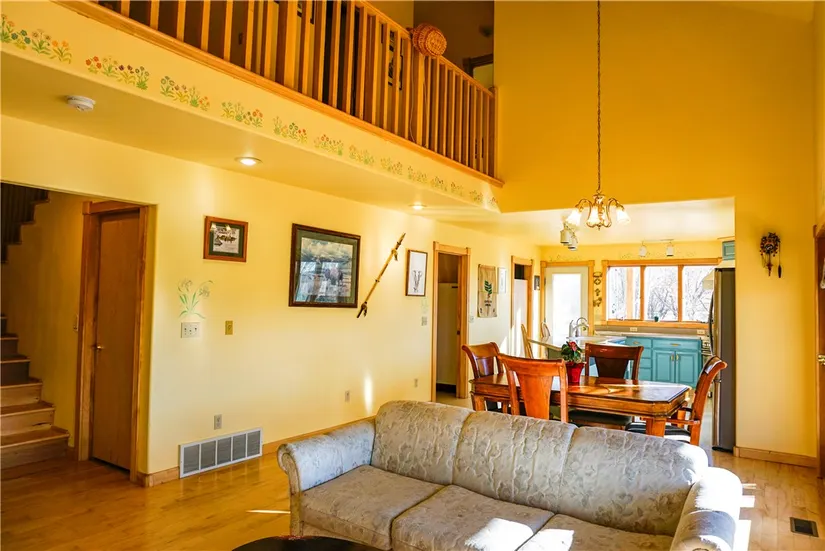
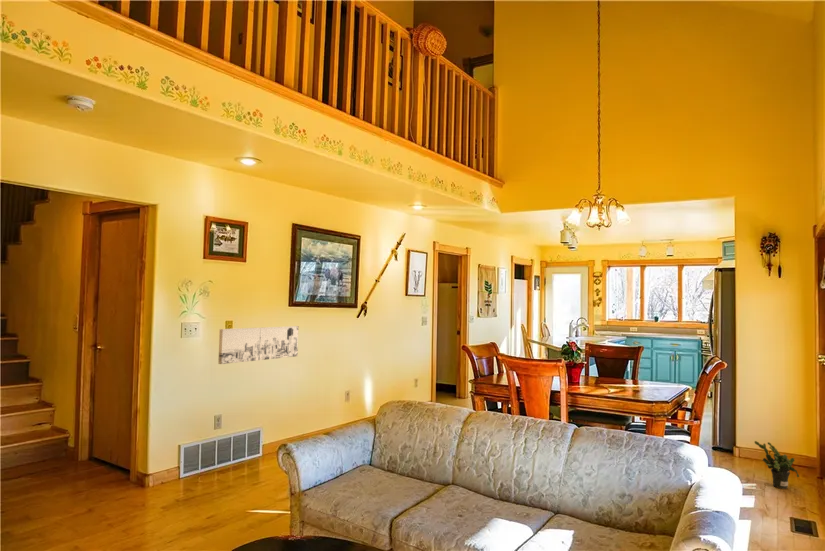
+ wall art (261, 343)
+ potted plant (775, 465)
